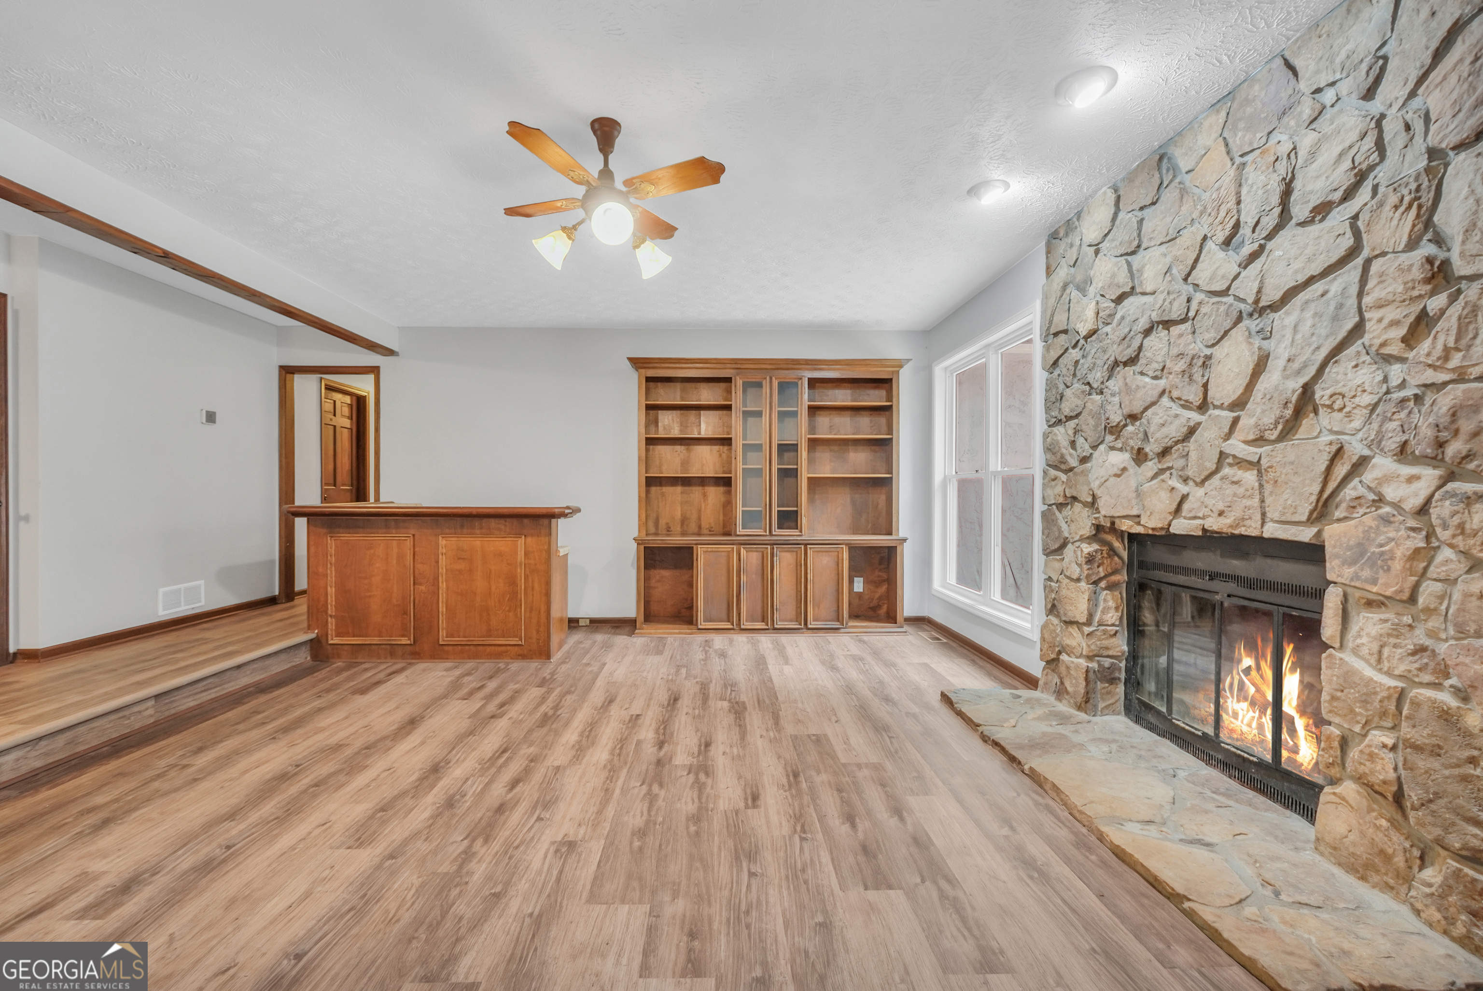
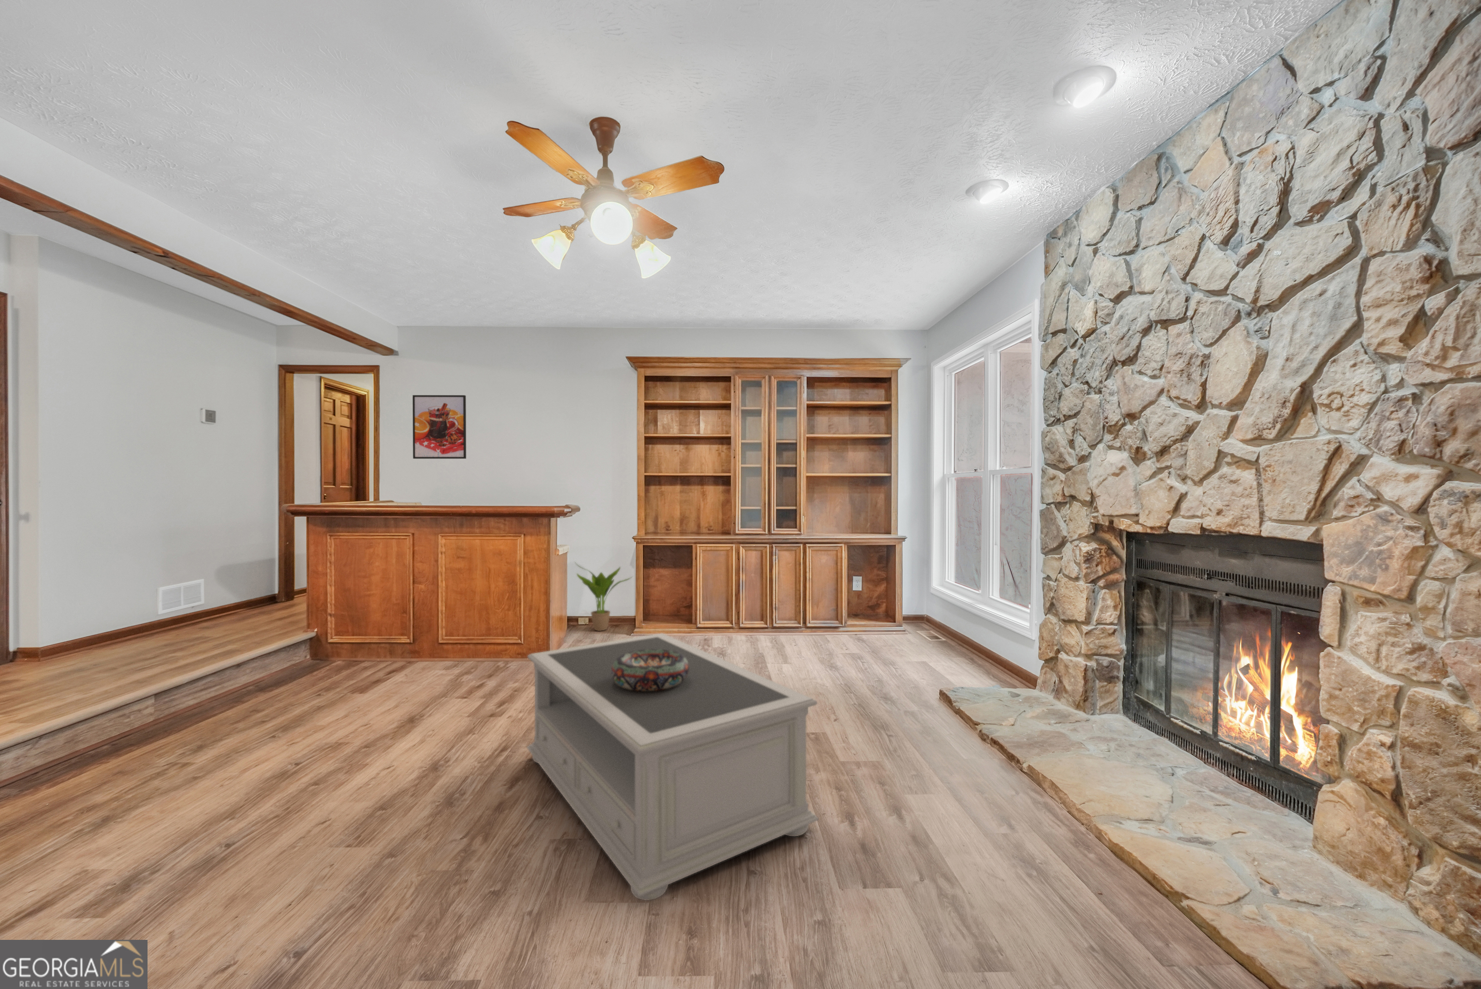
+ coffee table (655, 732)
+ decorative bowl (650, 669)
+ potted plant (601, 595)
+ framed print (440, 427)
